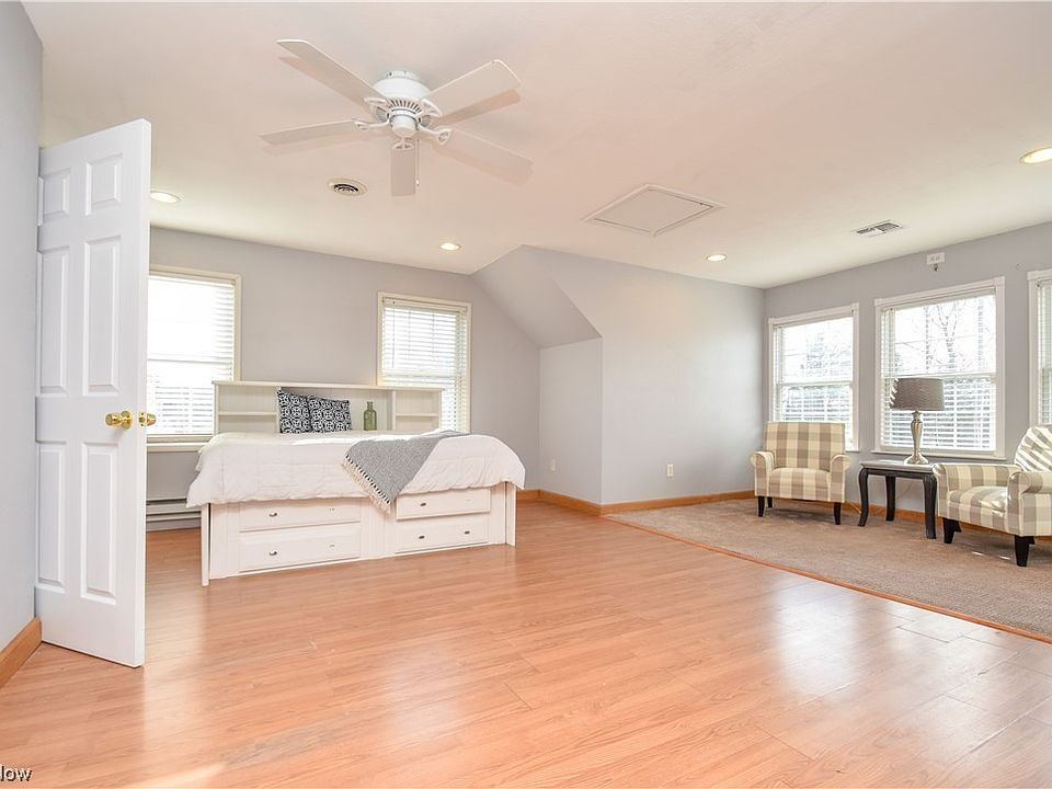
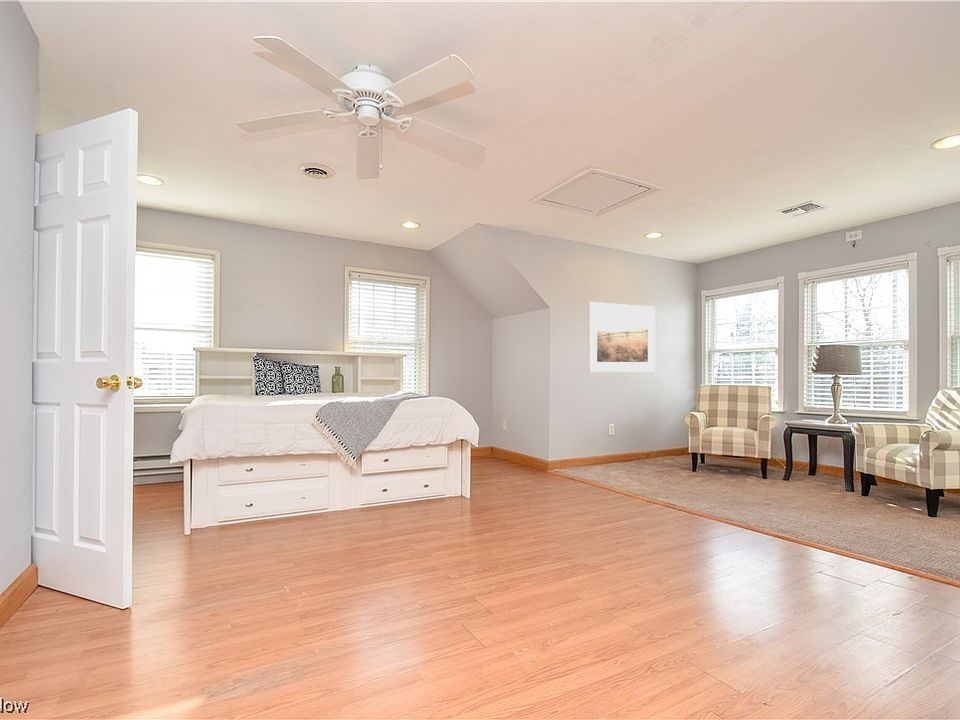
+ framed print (622, 338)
